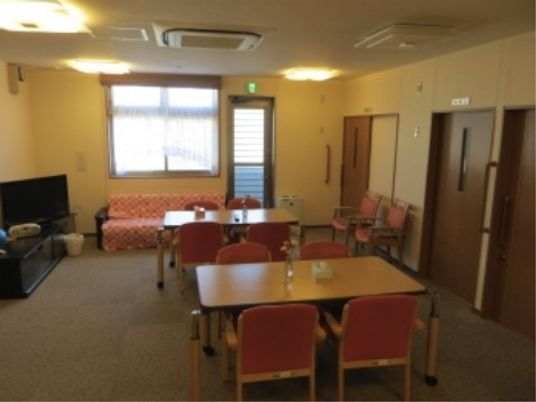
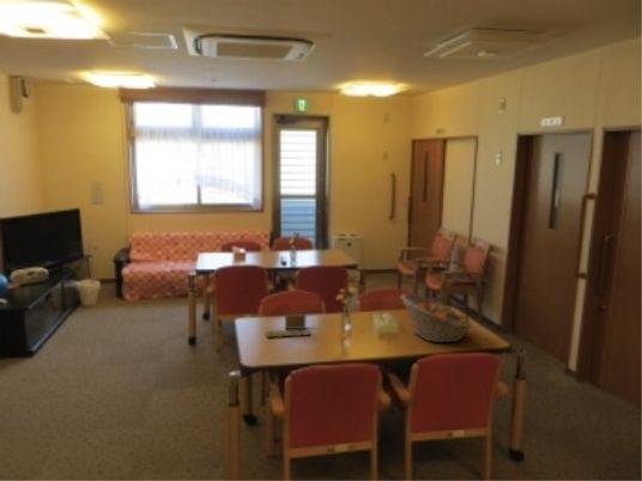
+ fruit basket (435, 316)
+ board game (286, 324)
